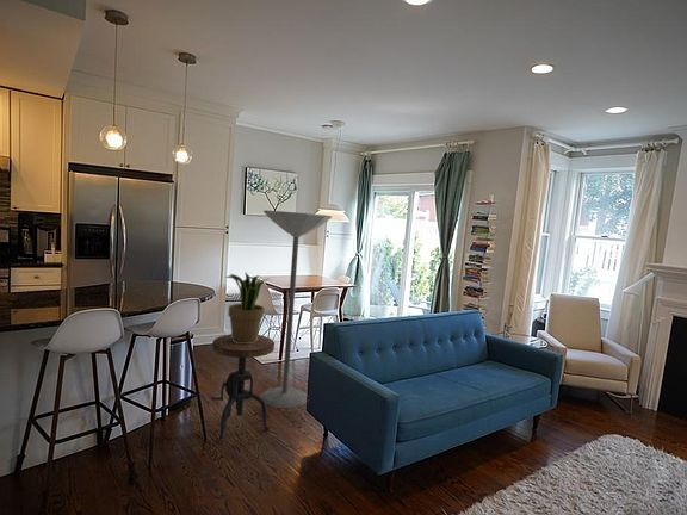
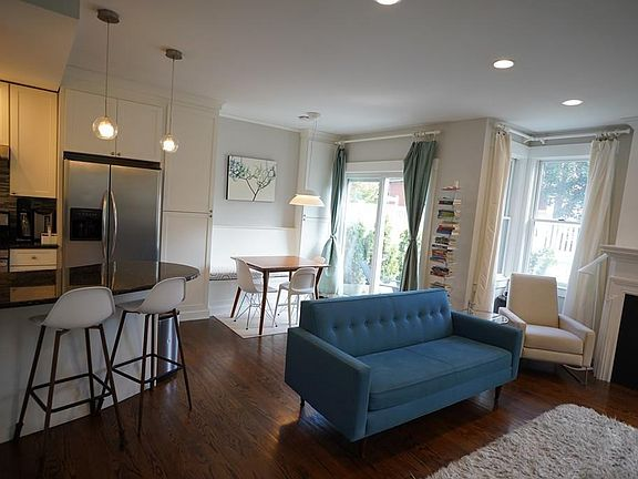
- floor lamp (291, 306)
- potted plant (246, 306)
- side table (241, 385)
